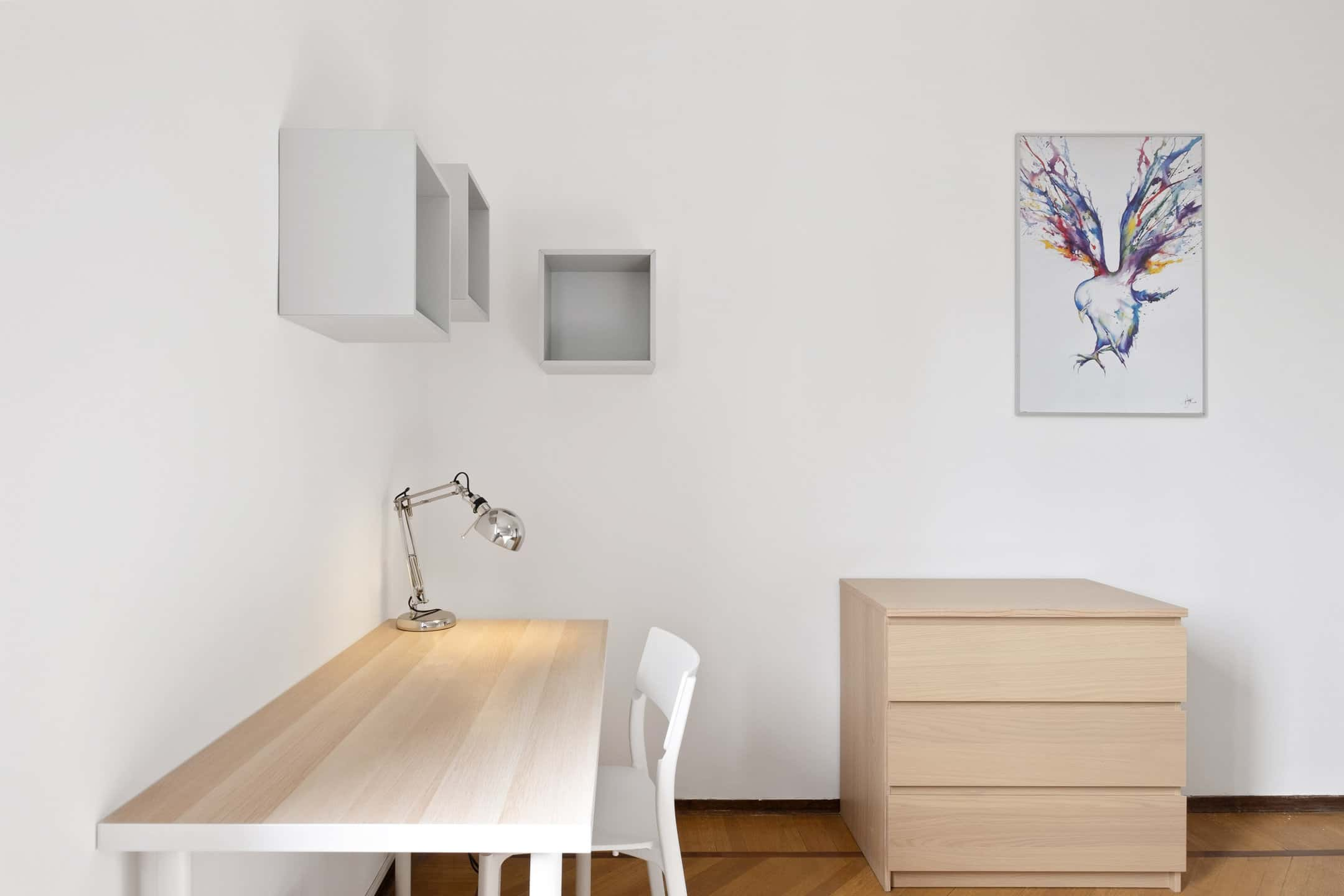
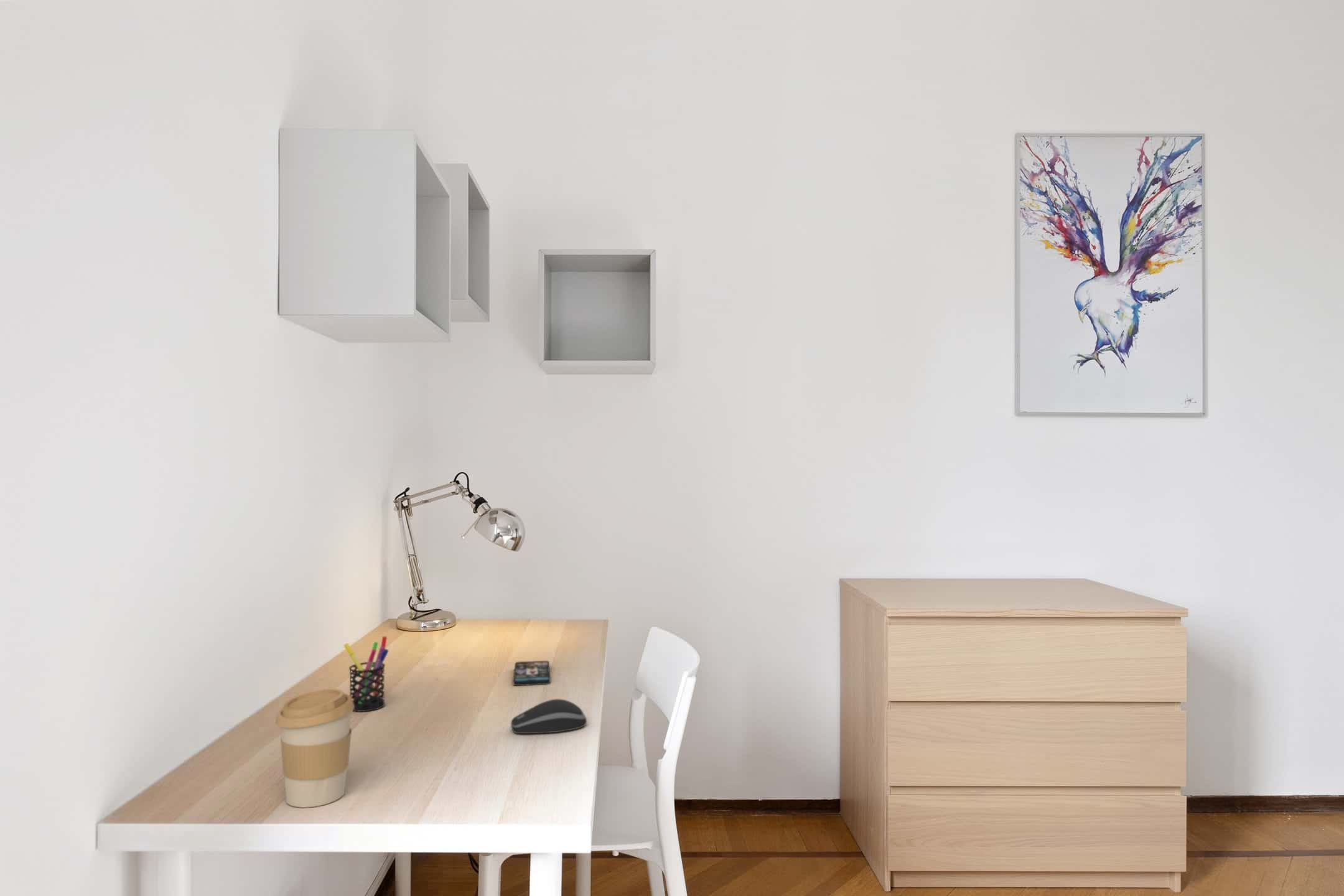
+ computer mouse (549, 714)
+ smartphone (531, 673)
+ pen holder (370, 670)
+ coffee cup (315, 745)
